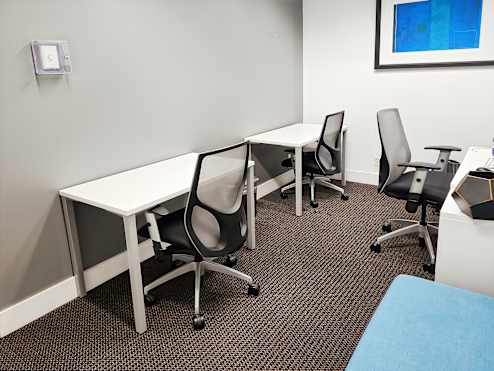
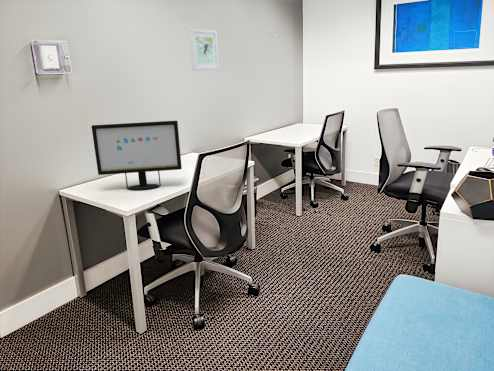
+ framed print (204, 50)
+ computer monitor (138, 156)
